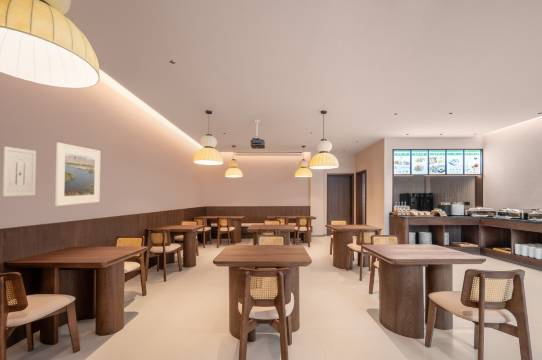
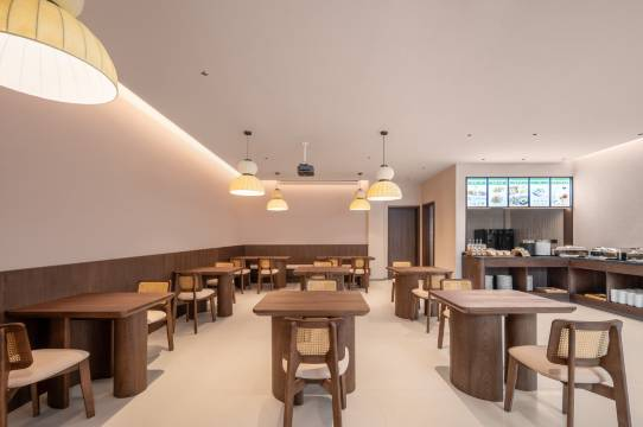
- wall art (20, 172)
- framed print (80, 175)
